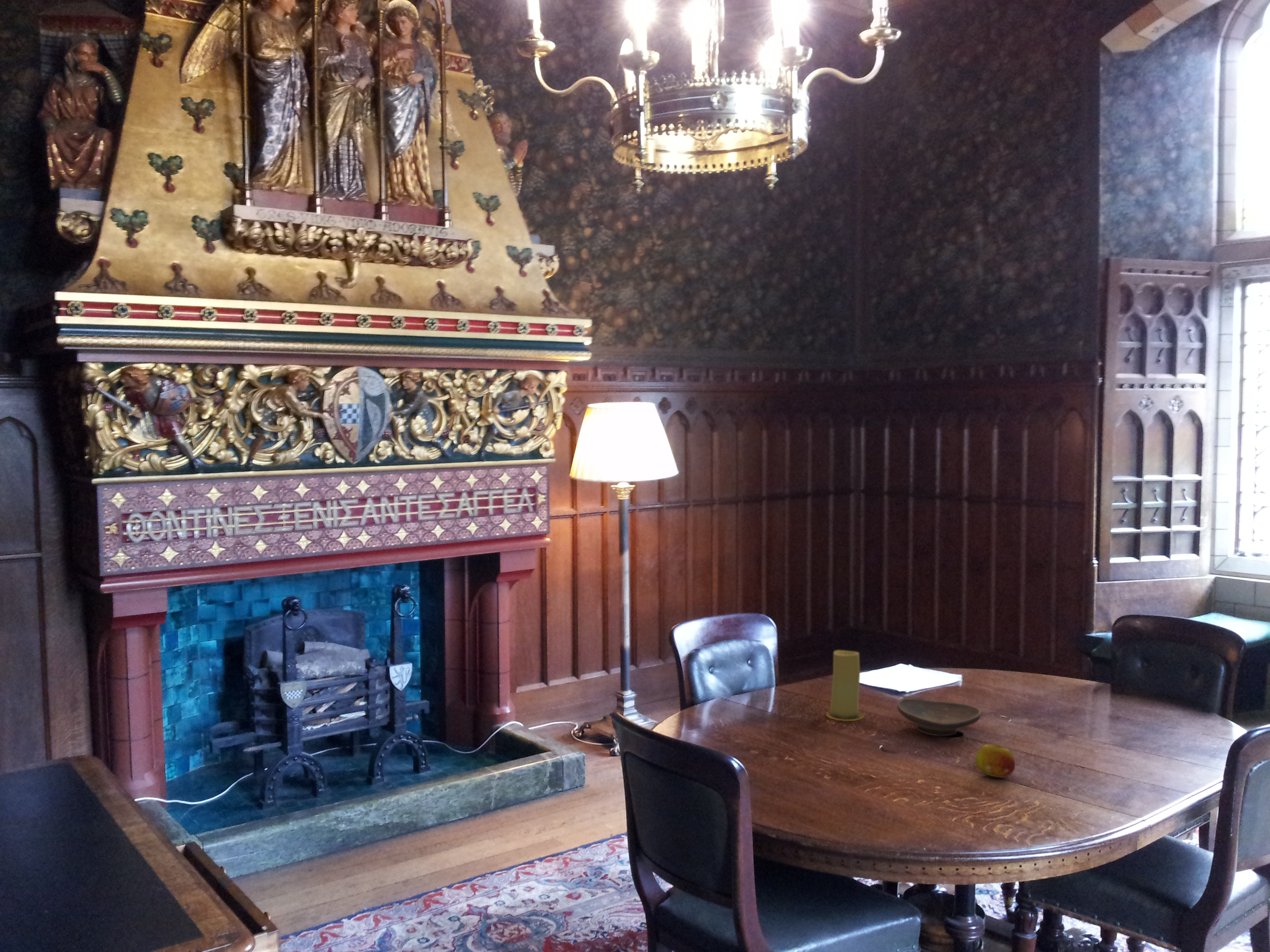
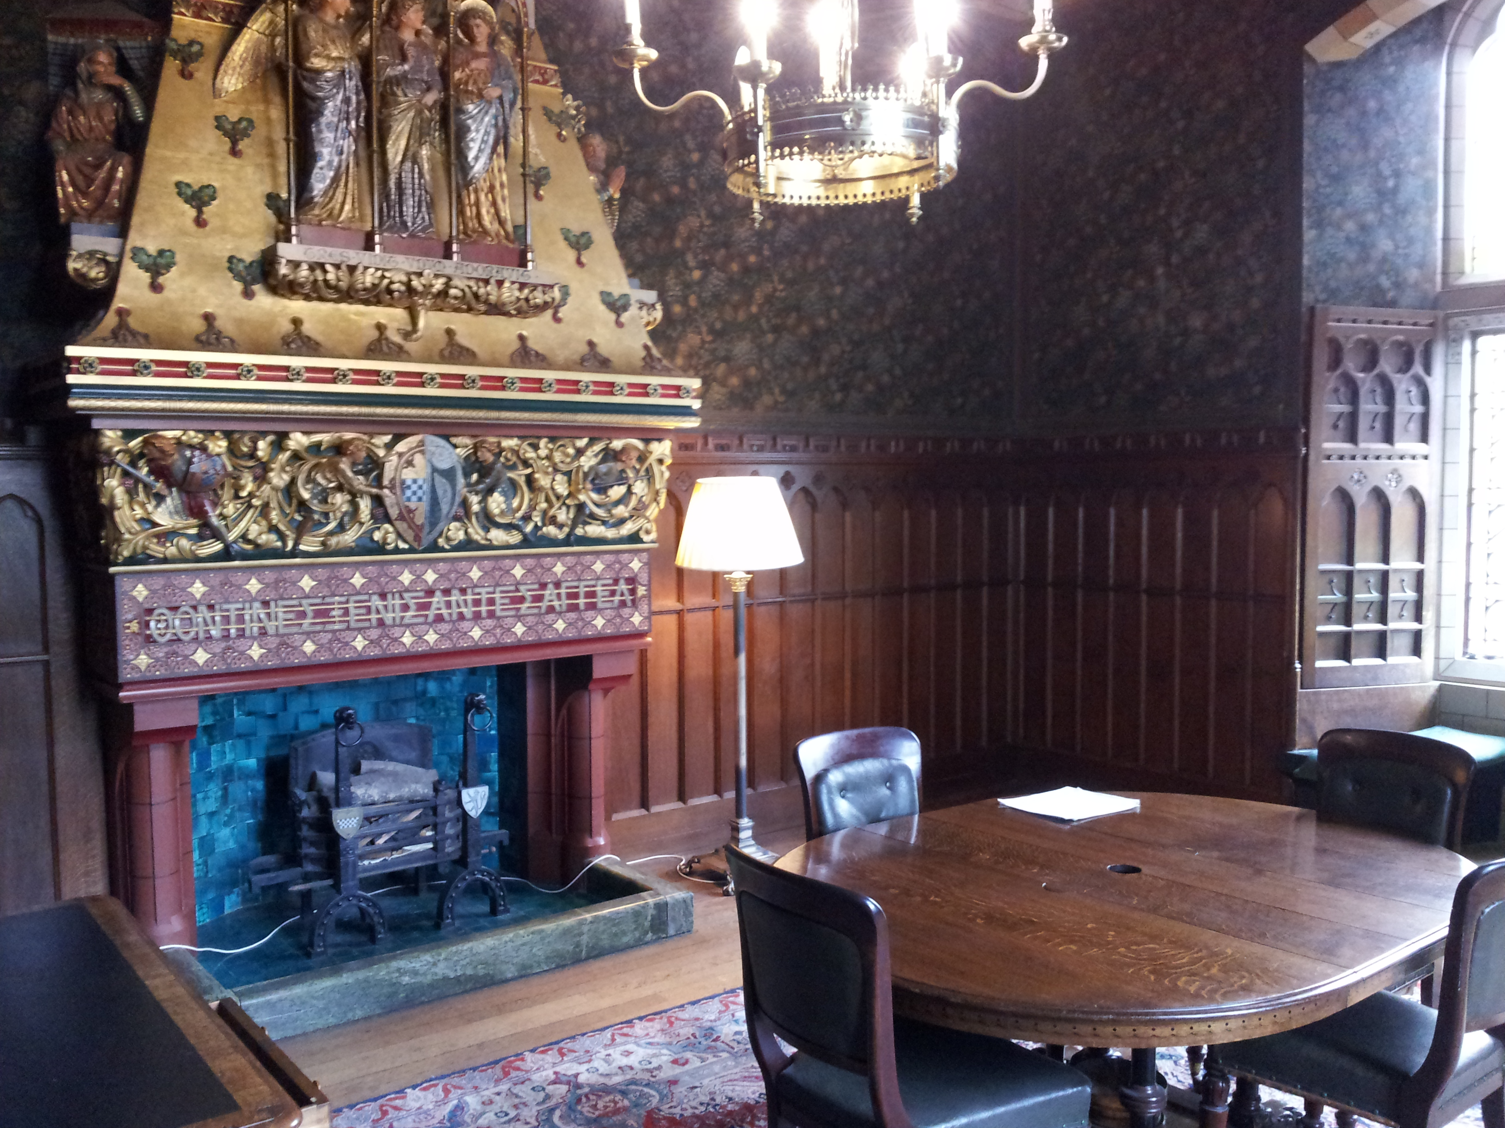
- fruit (995, 761)
- candle (845, 684)
- decorative bowl (938, 718)
